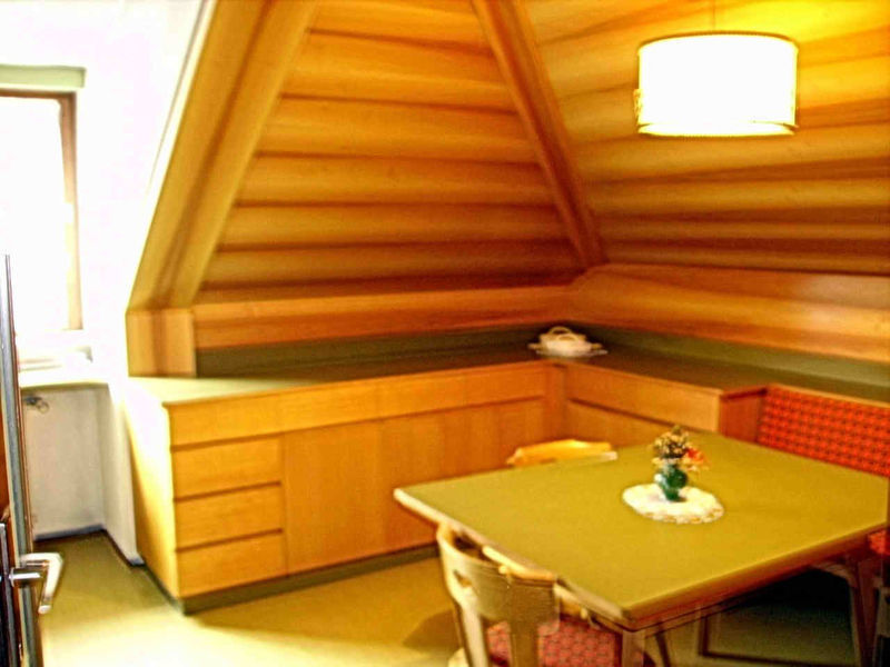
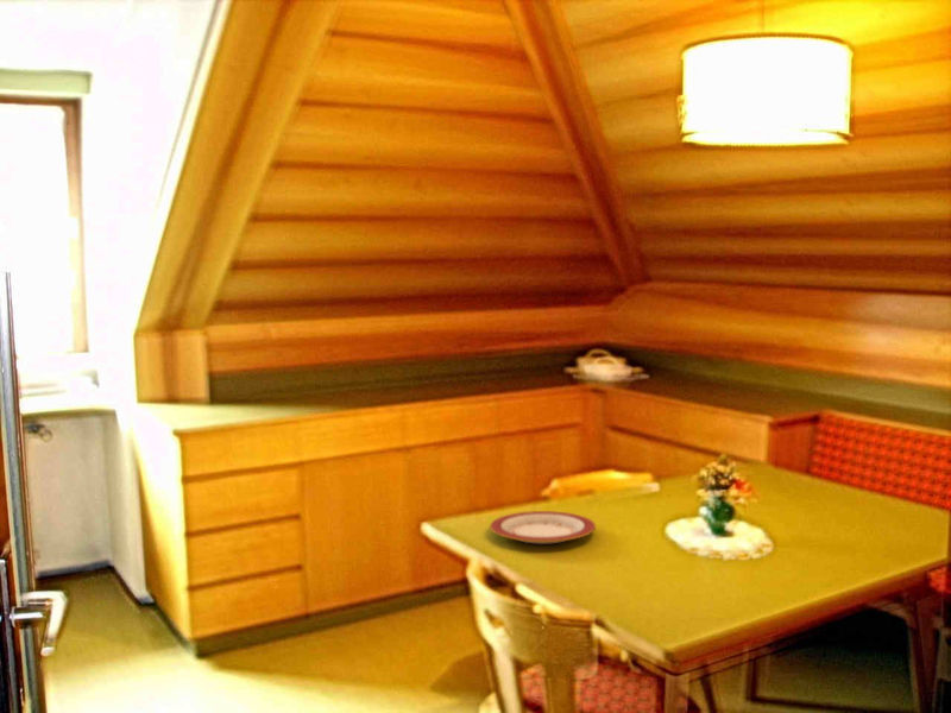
+ plate (542, 529)
